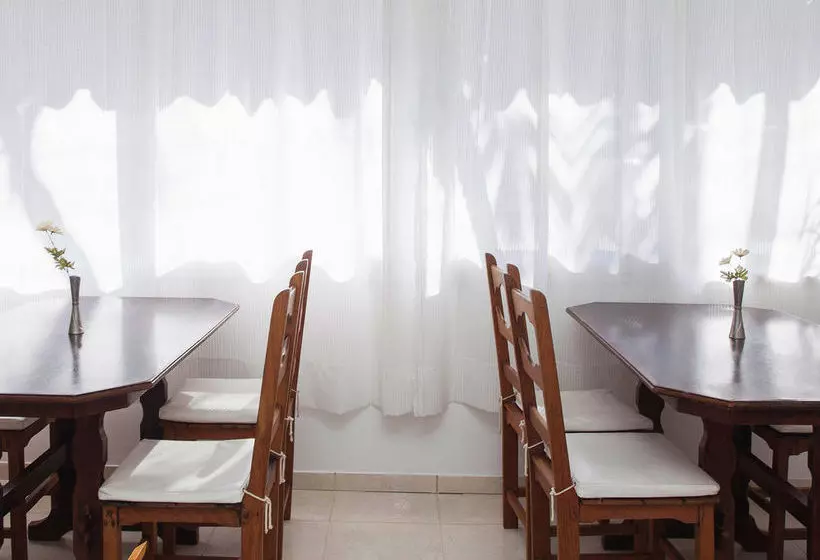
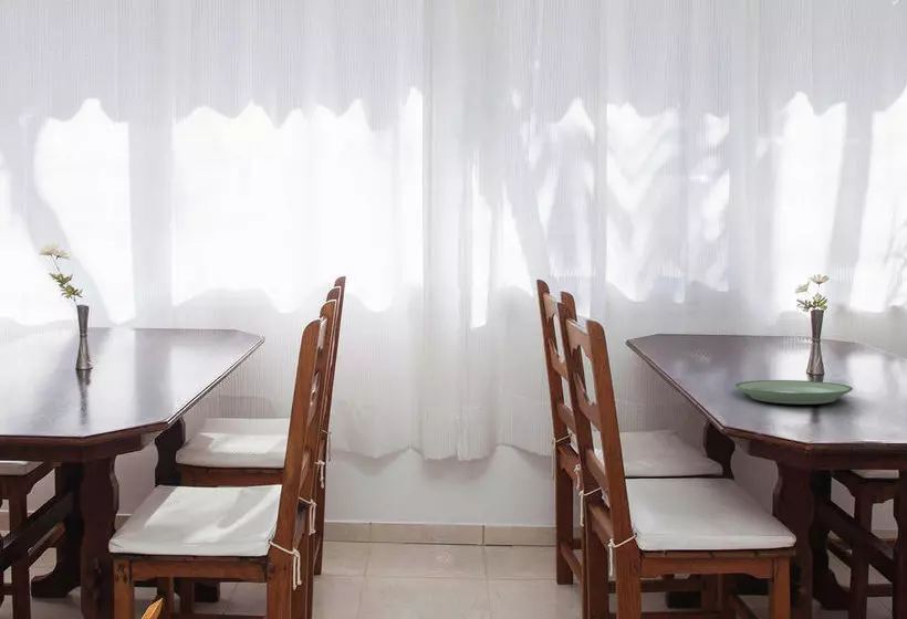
+ plate (792, 392)
